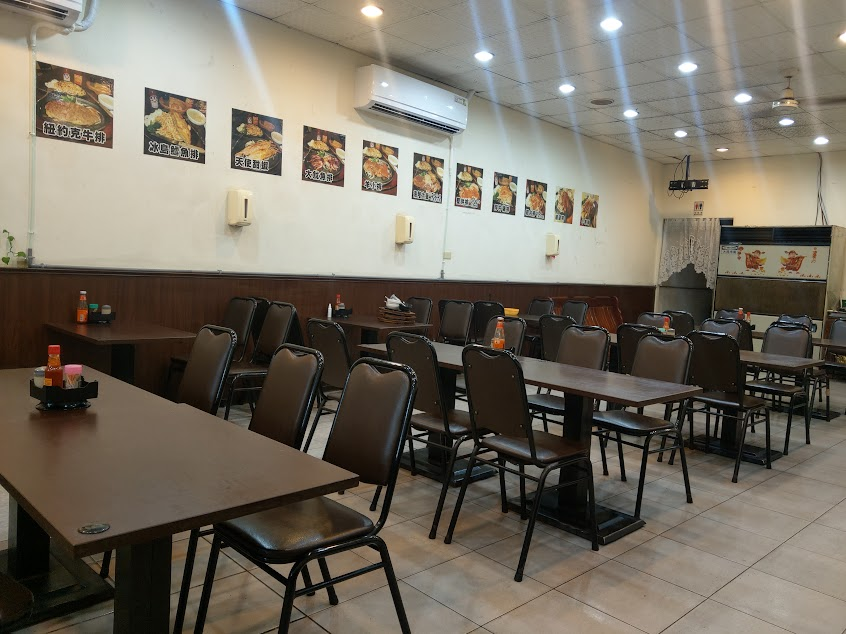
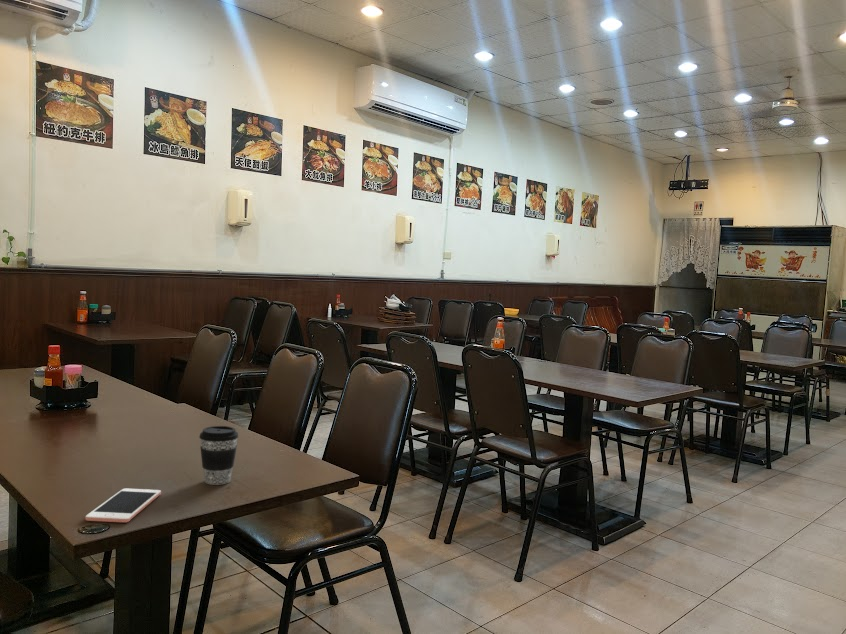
+ coffee cup (218, 455)
+ cell phone (125, 504)
